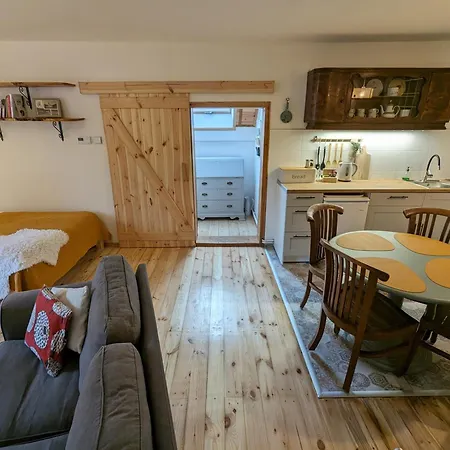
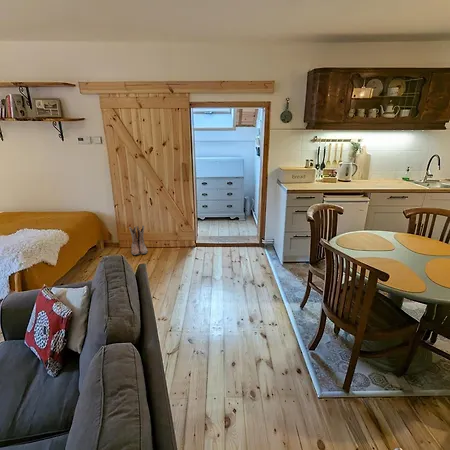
+ boots (138, 239)
